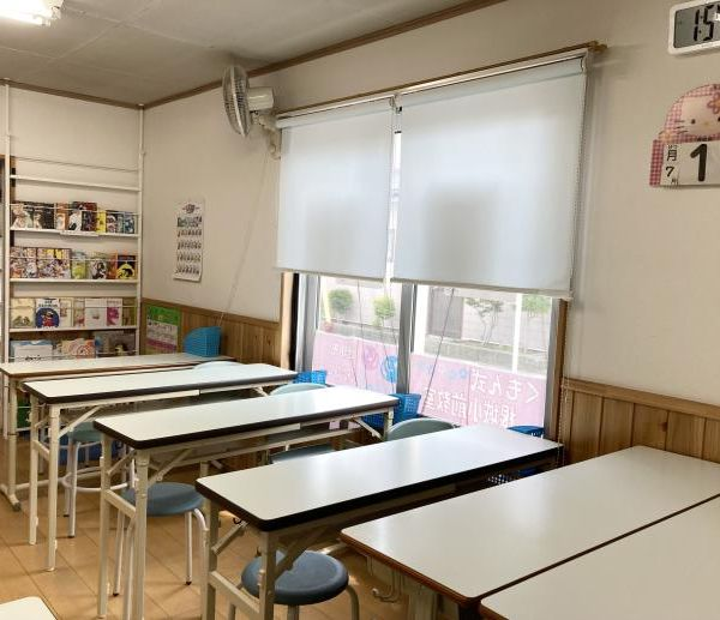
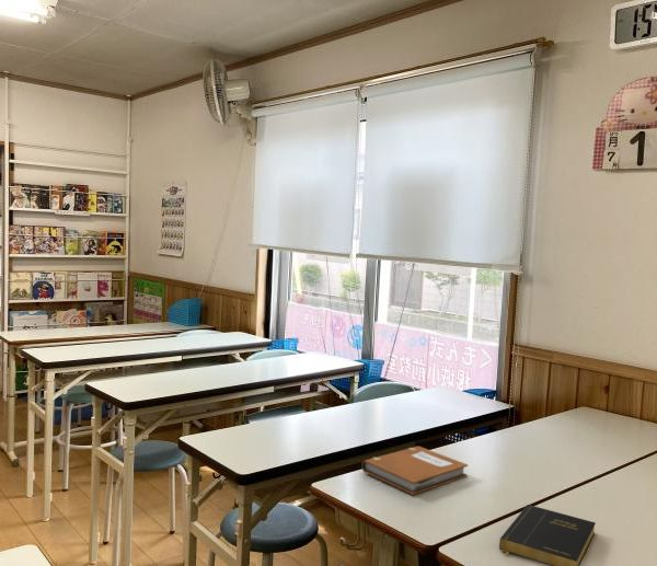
+ notebook (415, 466)
+ book (548, 536)
